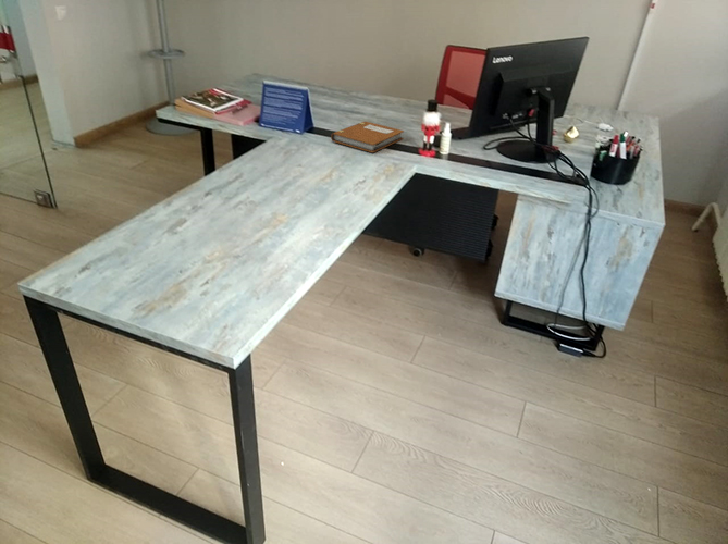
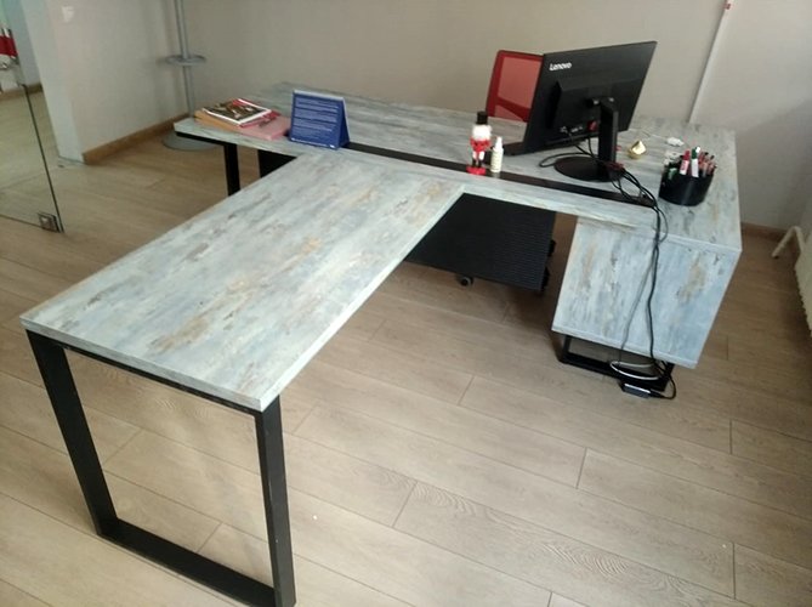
- notebook (368, 135)
